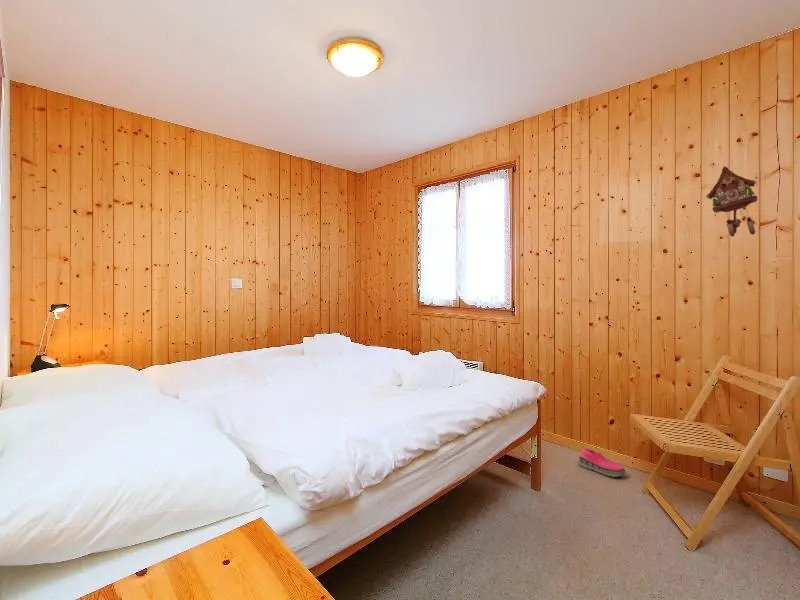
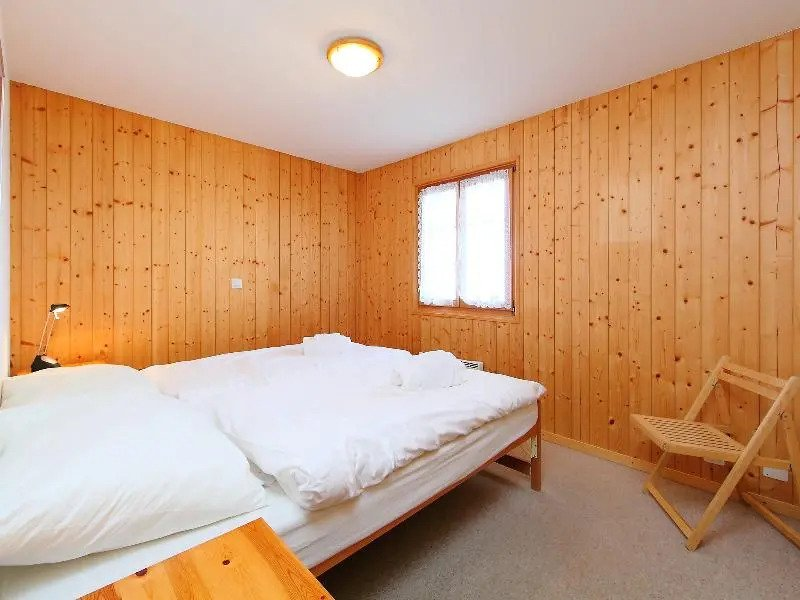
- cuckoo clock (730, 201)
- shoe (600, 461)
